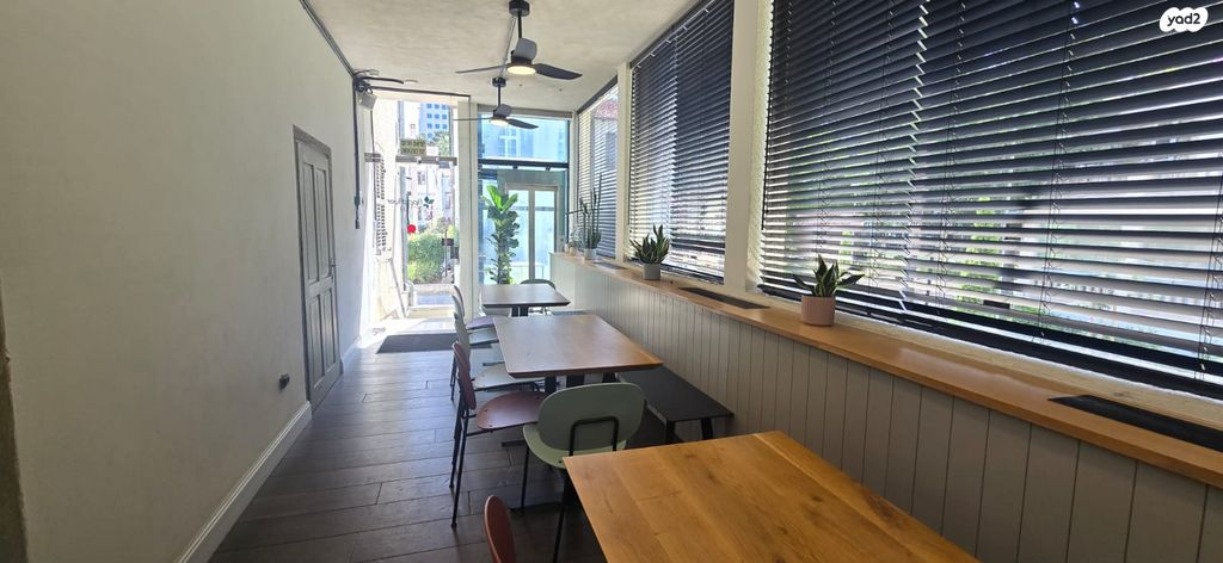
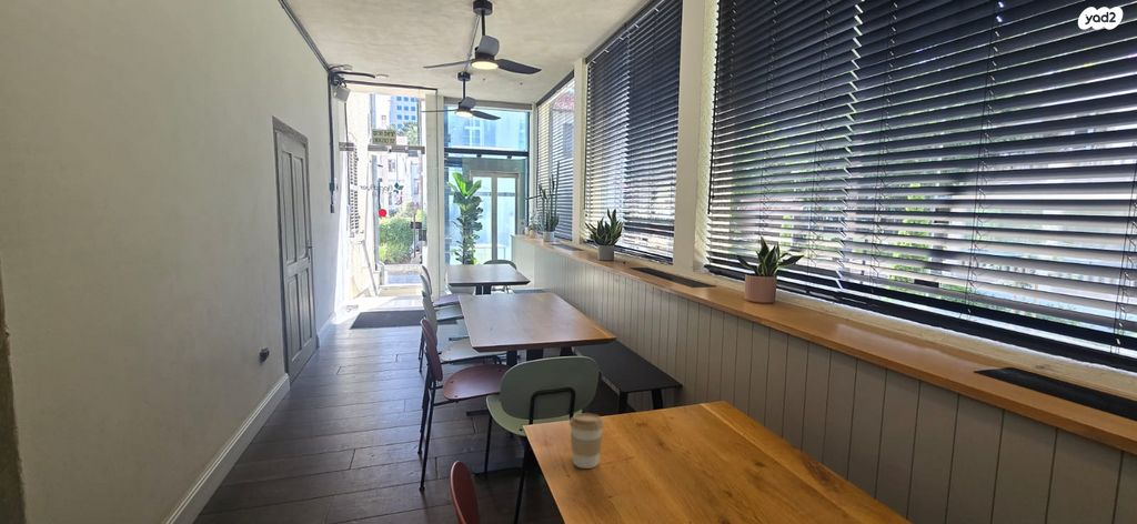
+ coffee cup (586, 439)
